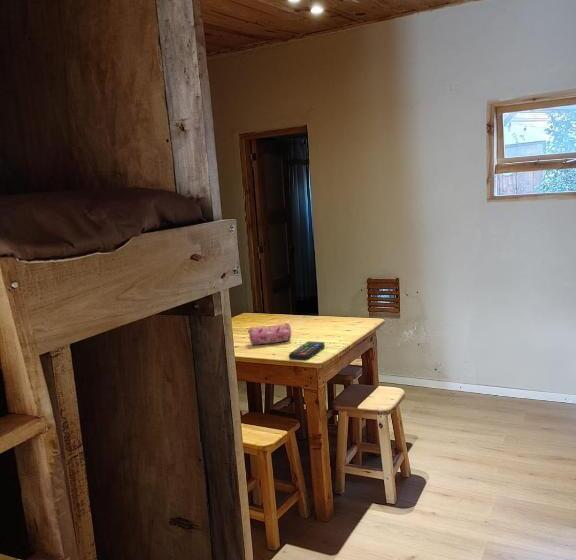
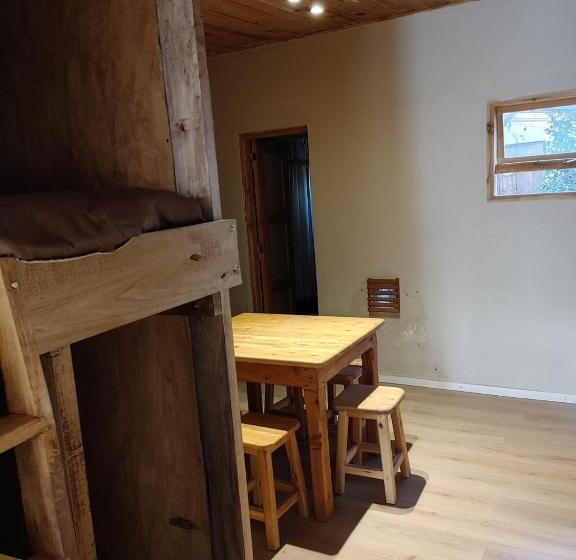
- remote control (307, 350)
- pencil case (269, 333)
